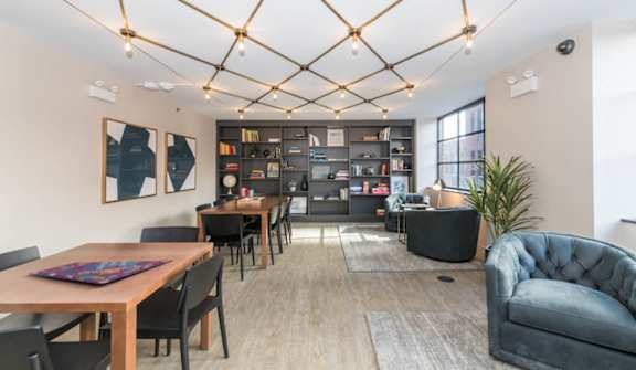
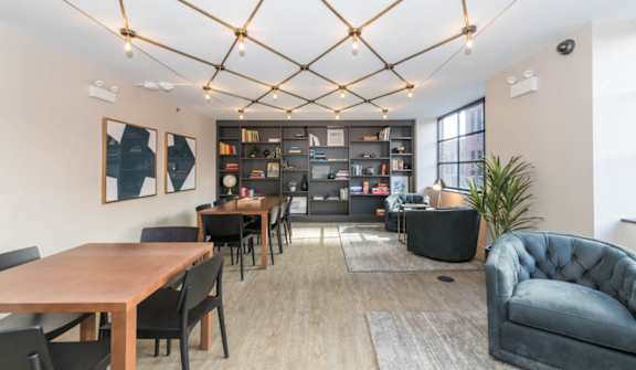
- gameboard (115, 264)
